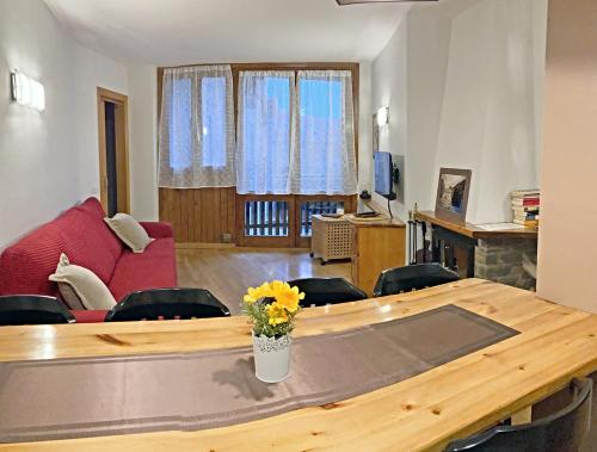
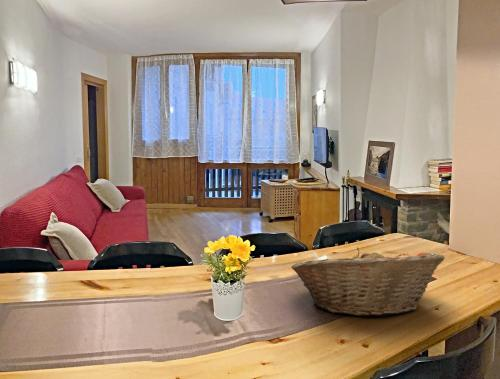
+ fruit basket (366, 274)
